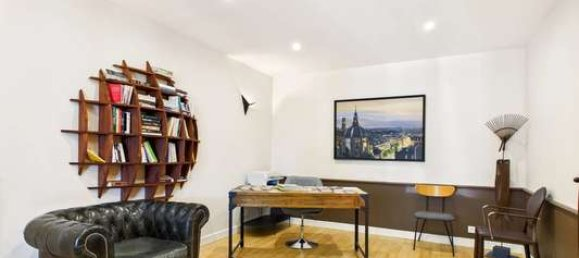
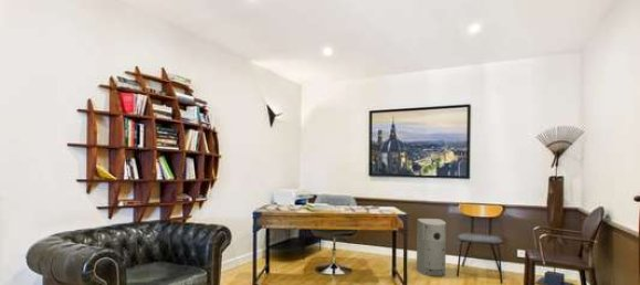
+ air purifier (431, 246)
